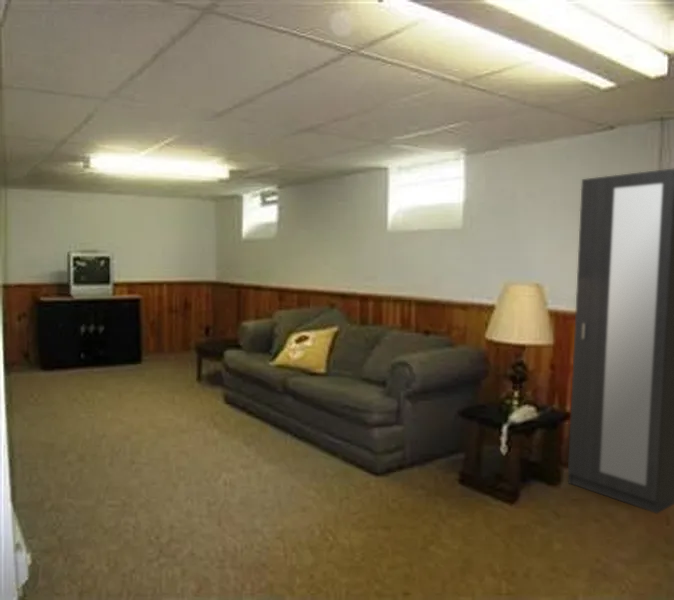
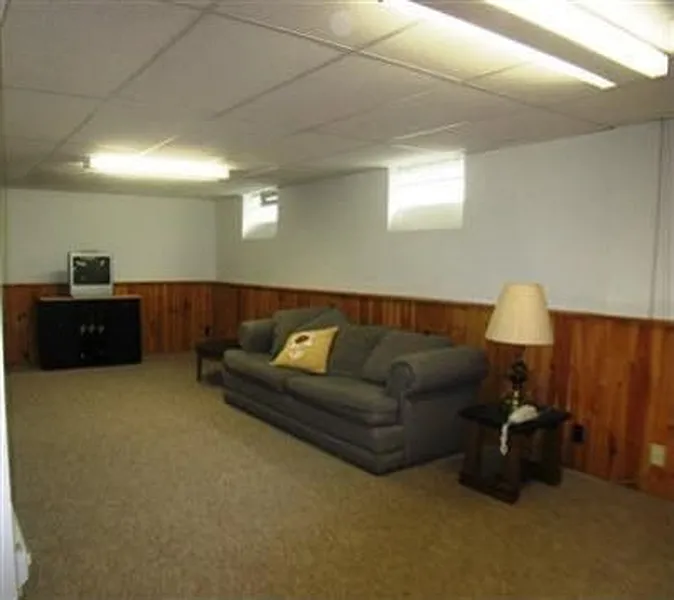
- cabinet (625, 337)
